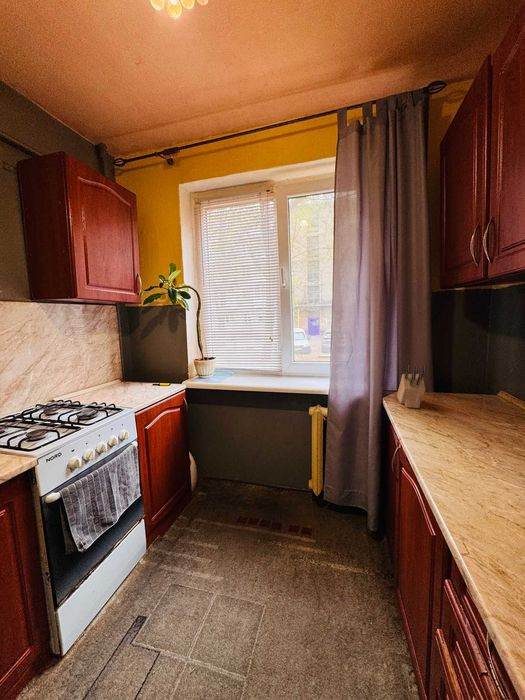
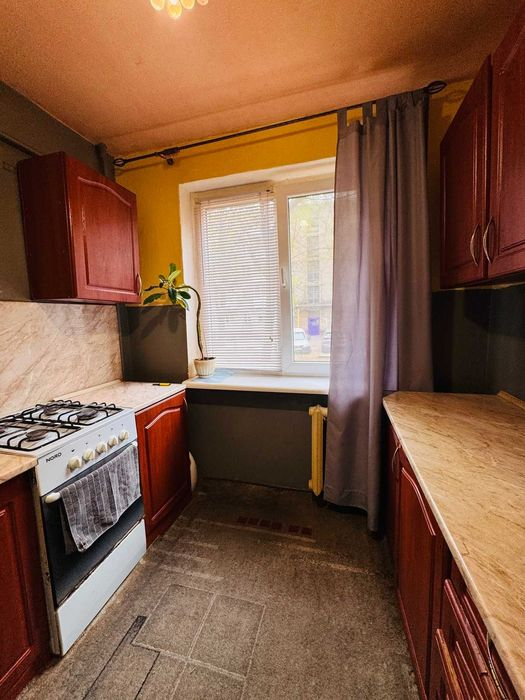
- knife block (411, 383)
